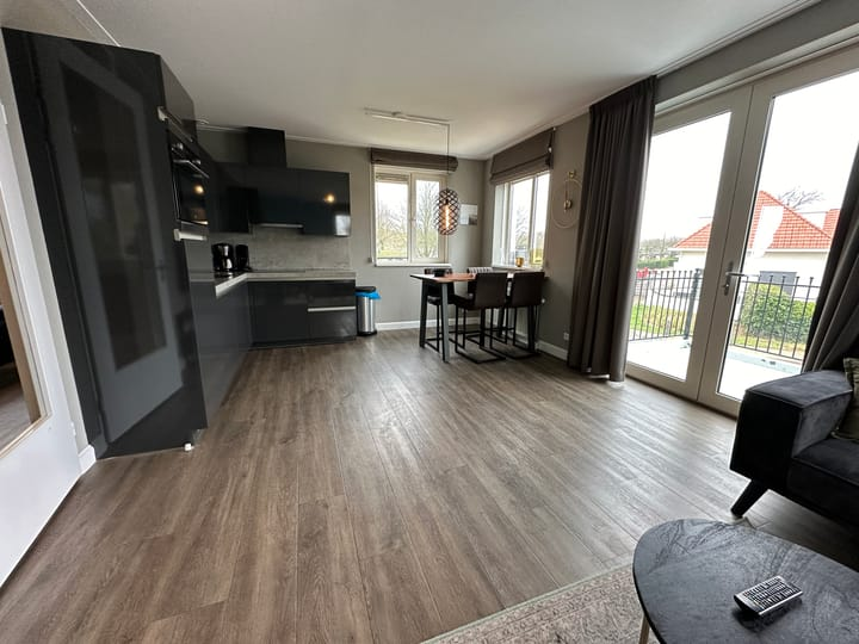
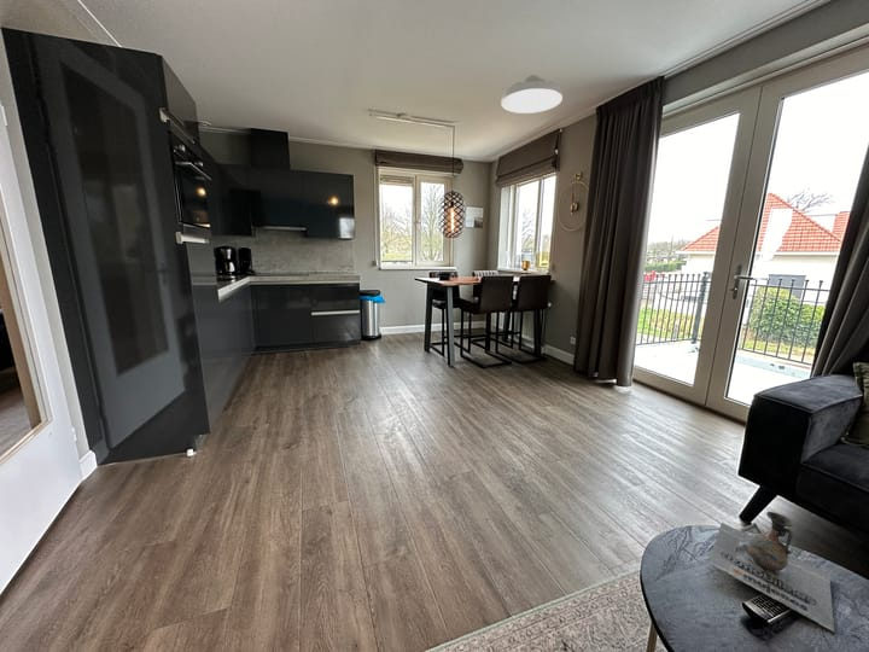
+ ceiling light (531, 89)
+ decorative vase (774, 547)
